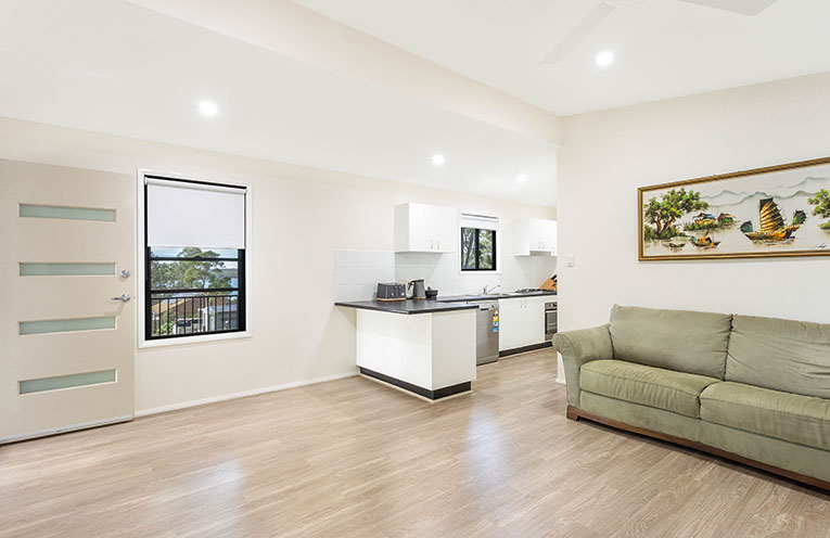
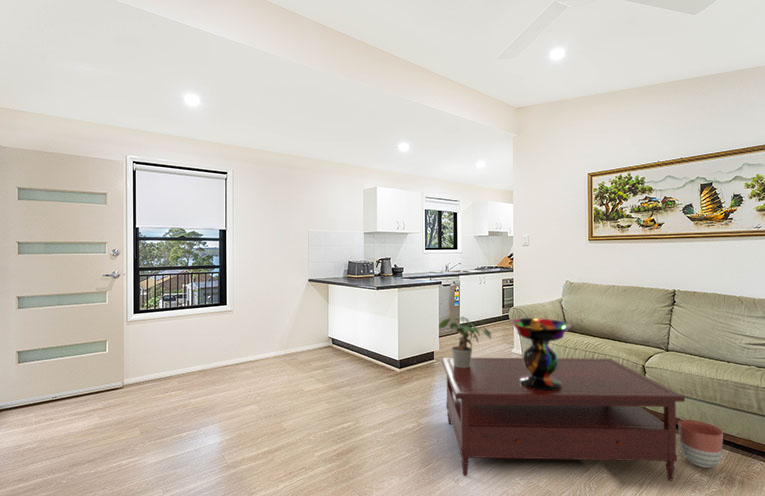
+ coffee table (544, 410)
+ planter (700, 445)
+ decorative bowl (540, 352)
+ potted plant (467, 340)
